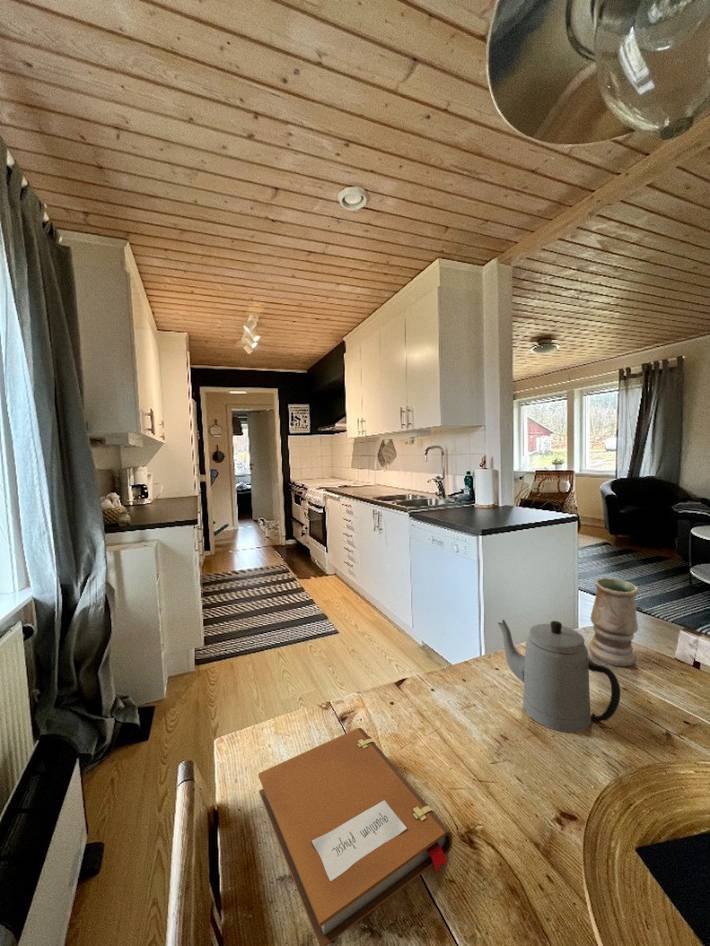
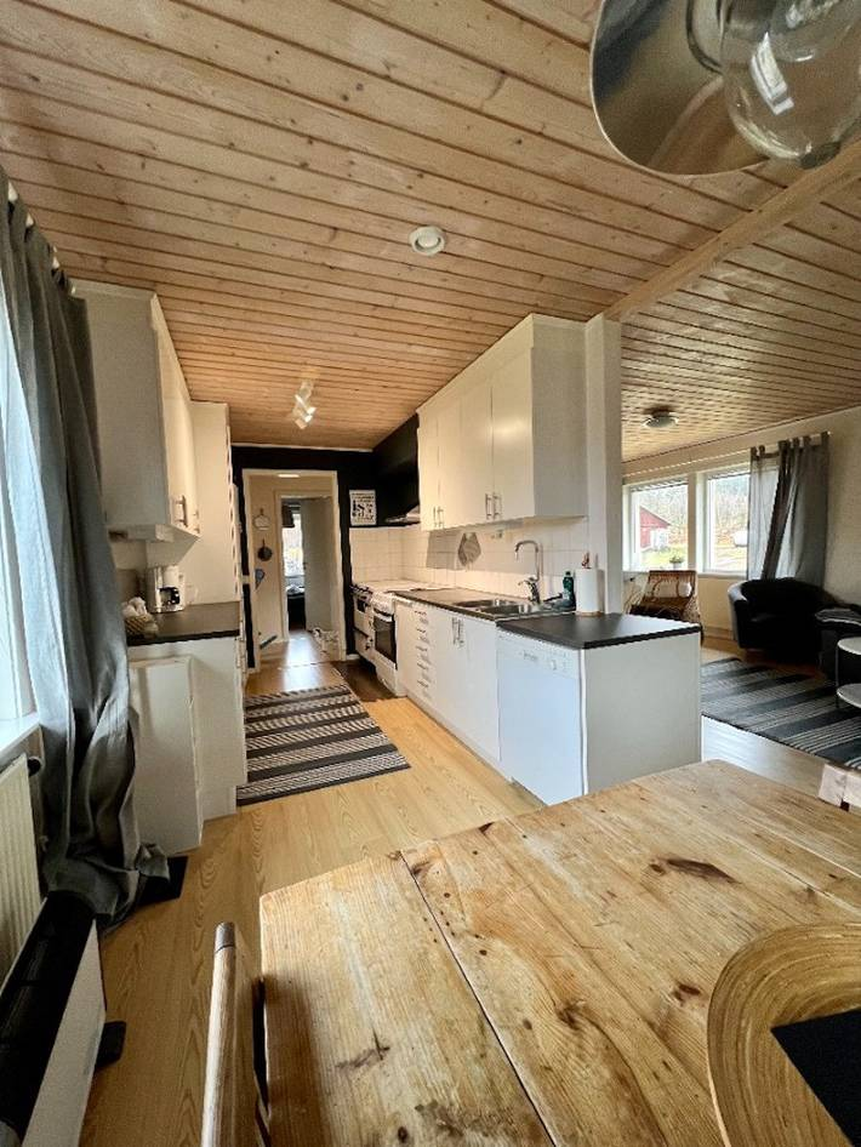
- vase (612, 620)
- notebook (349, 812)
- teapot (551, 664)
